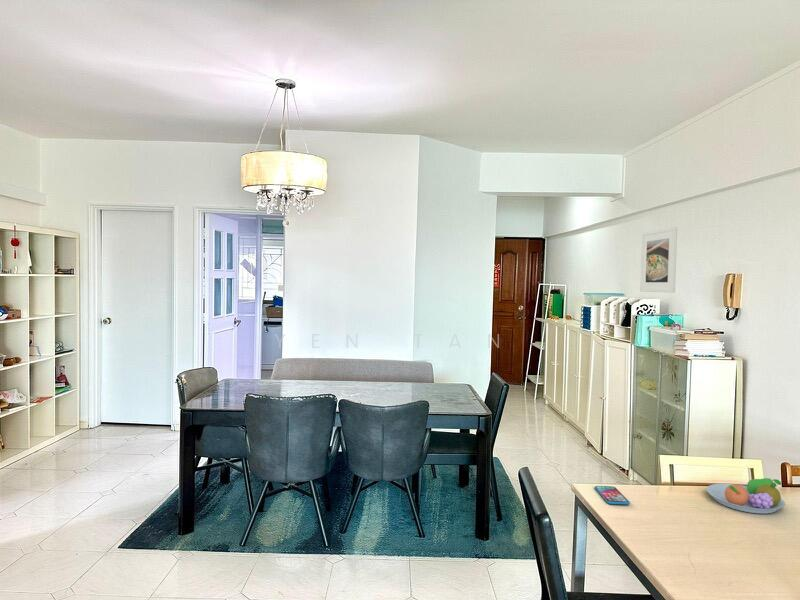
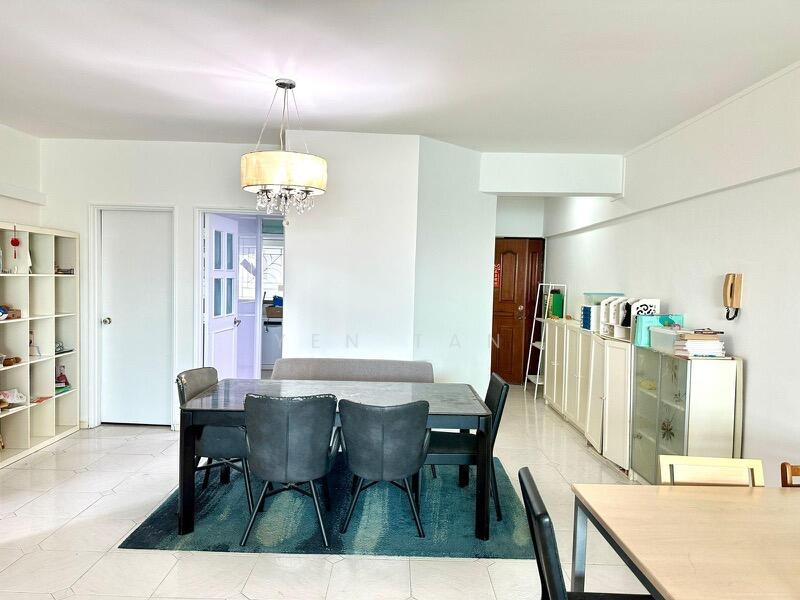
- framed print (657, 261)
- fruit bowl (748, 489)
- smartphone (611, 495)
